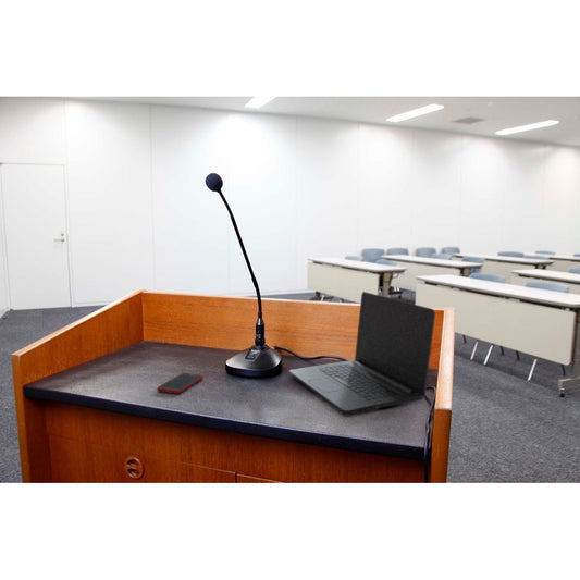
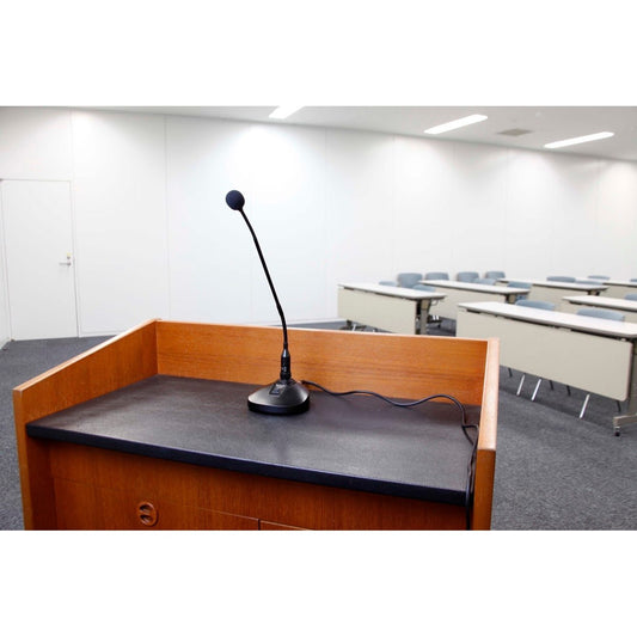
- cell phone (181, 383)
- laptop (356, 345)
